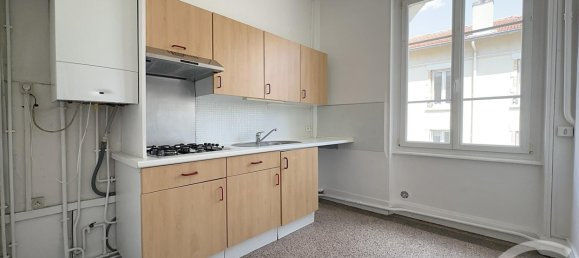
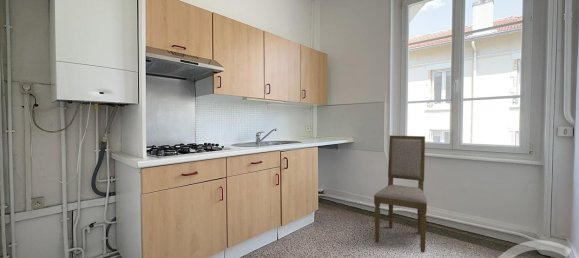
+ dining chair (403, 186)
